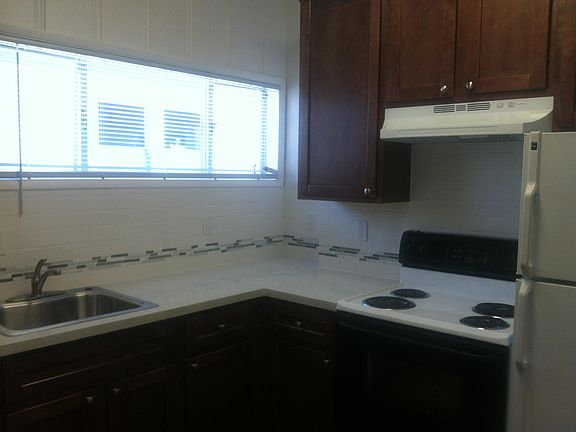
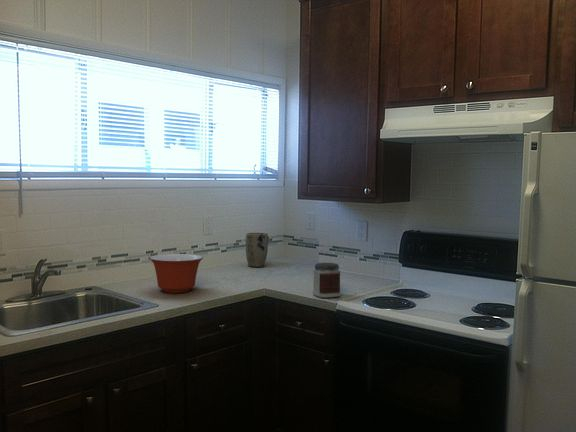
+ mixing bowl (176, 273)
+ jar (326, 279)
+ plant pot (256, 249)
